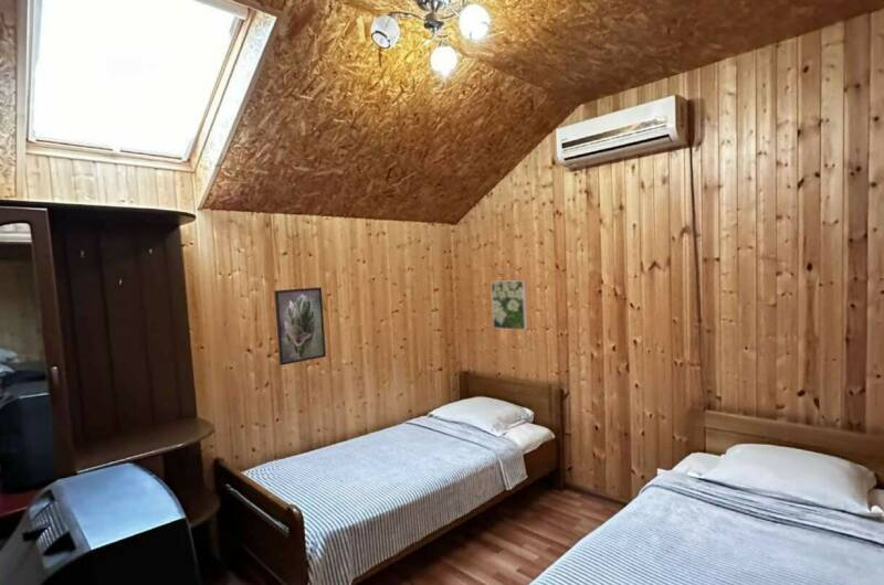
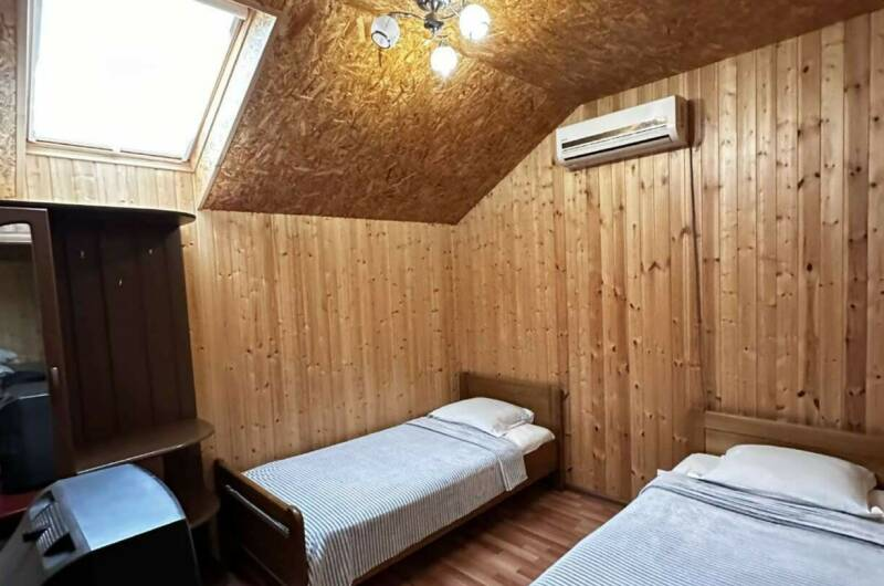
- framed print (508, 305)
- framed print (301, 325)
